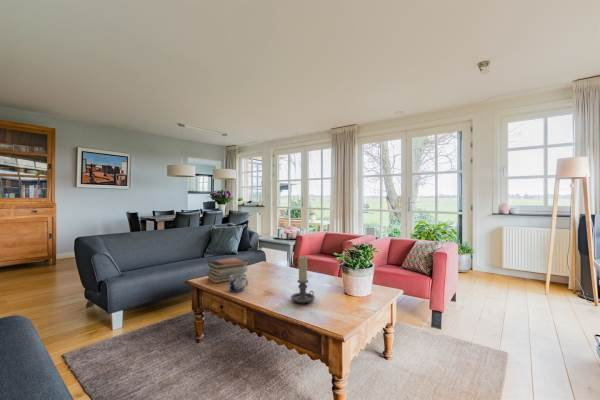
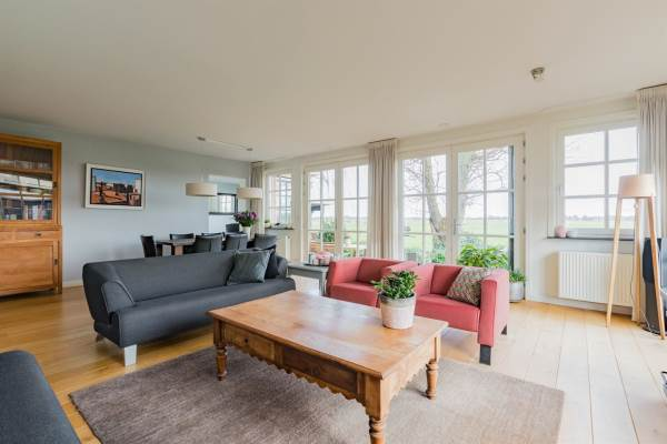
- candle holder (304, 277)
- book stack (228, 269)
- mug (238, 283)
